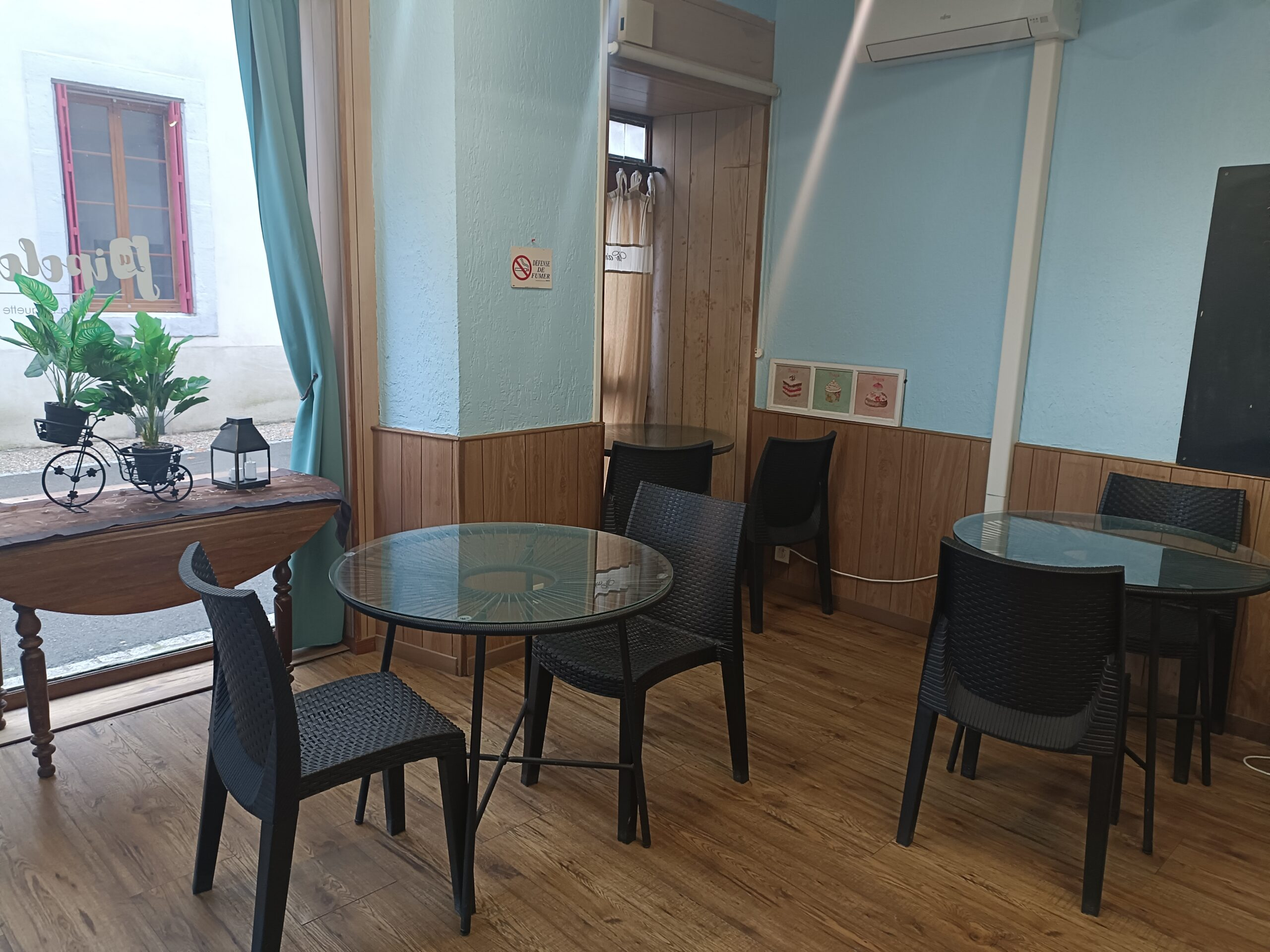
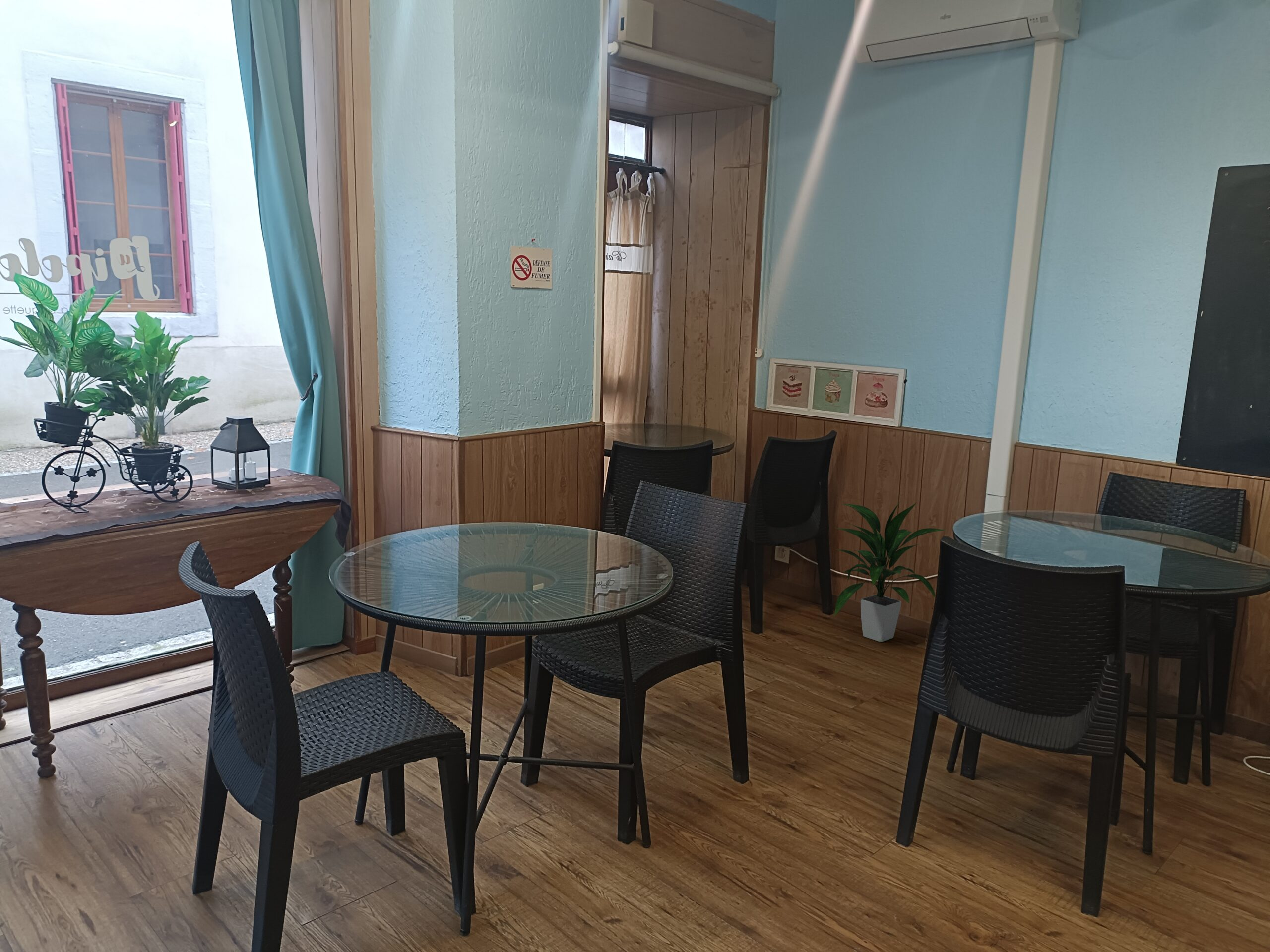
+ indoor plant (878, 567)
